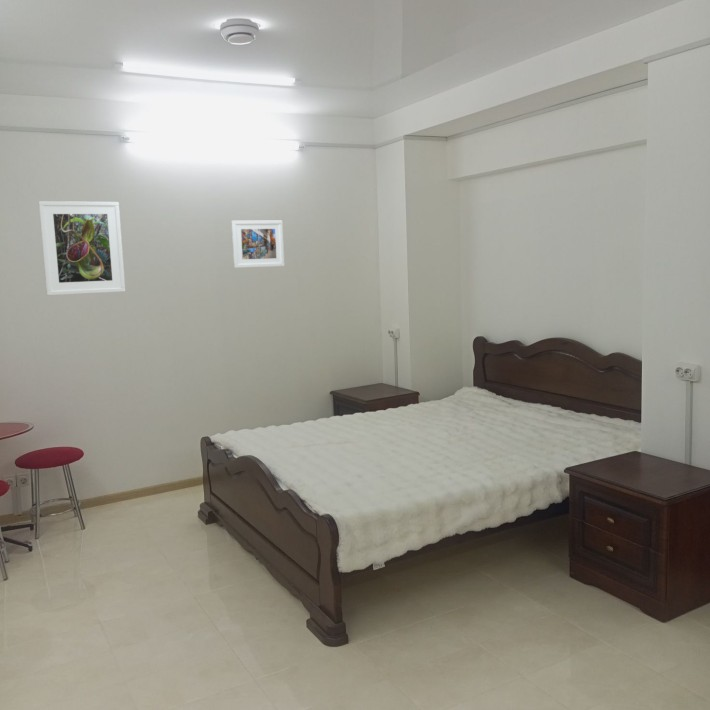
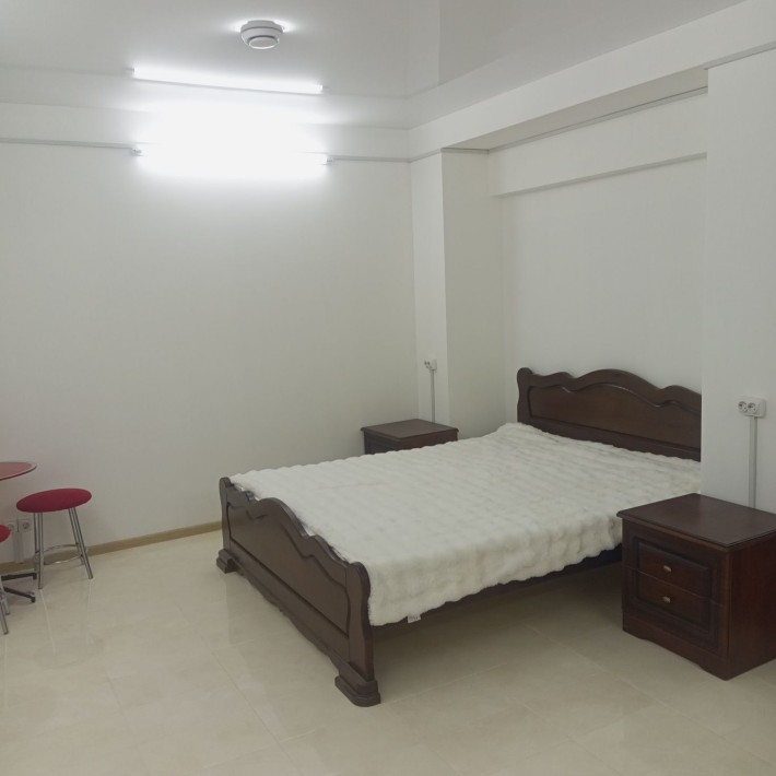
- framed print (83, 247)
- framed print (258, 243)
